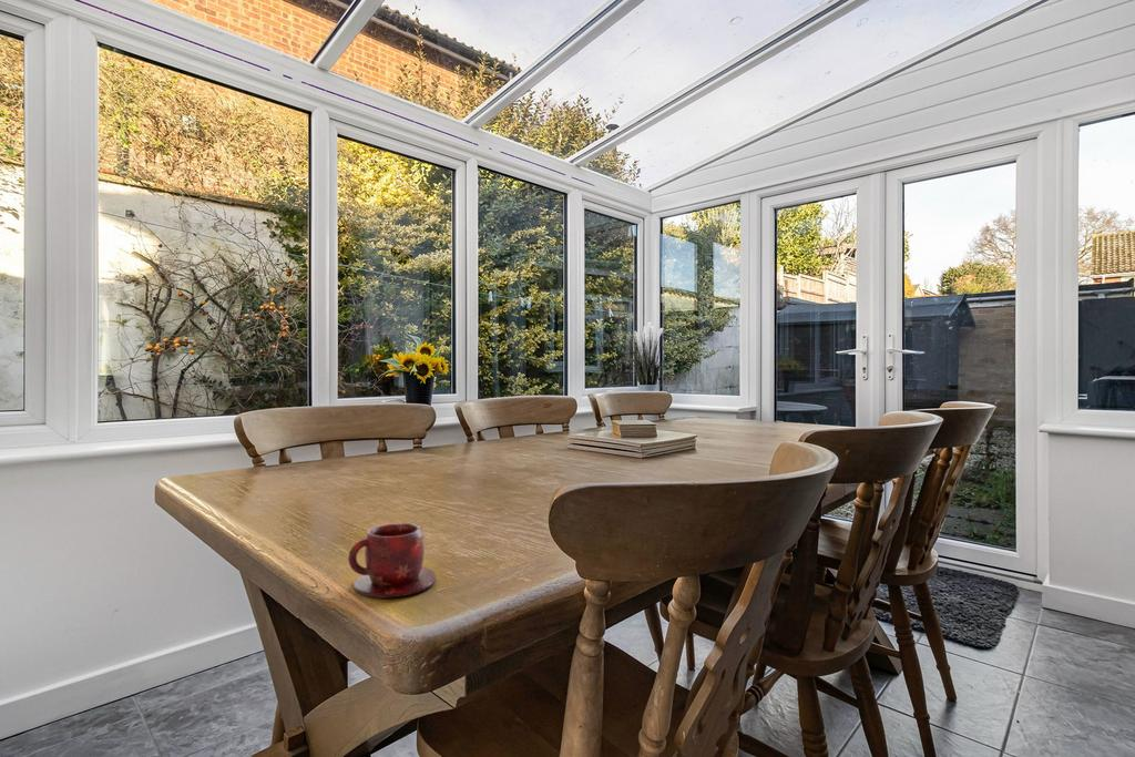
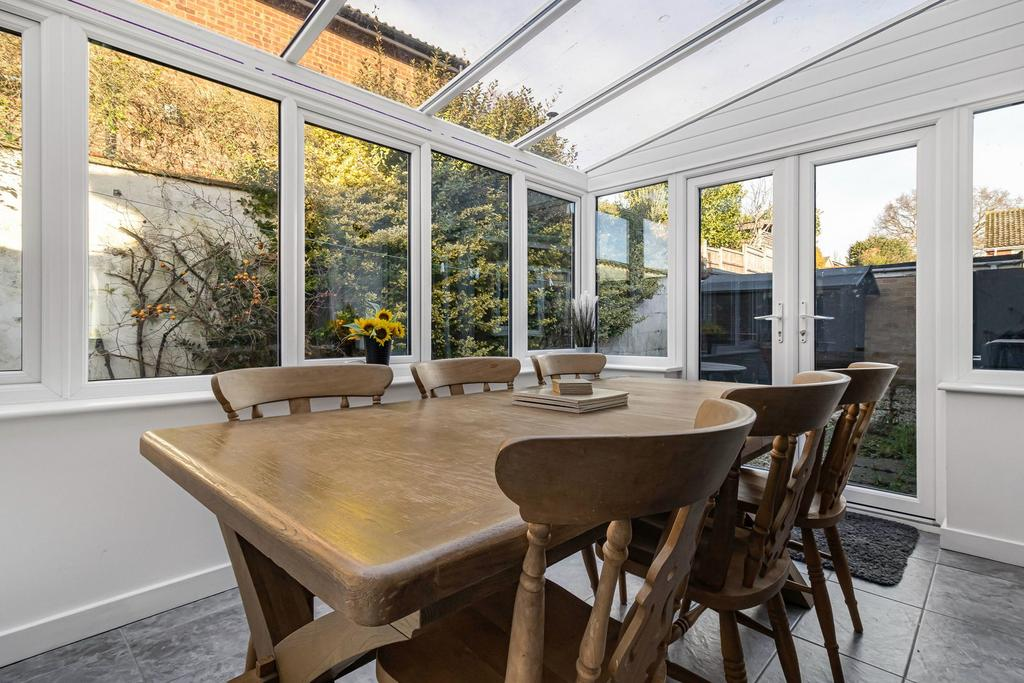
- teacup (392, 555)
